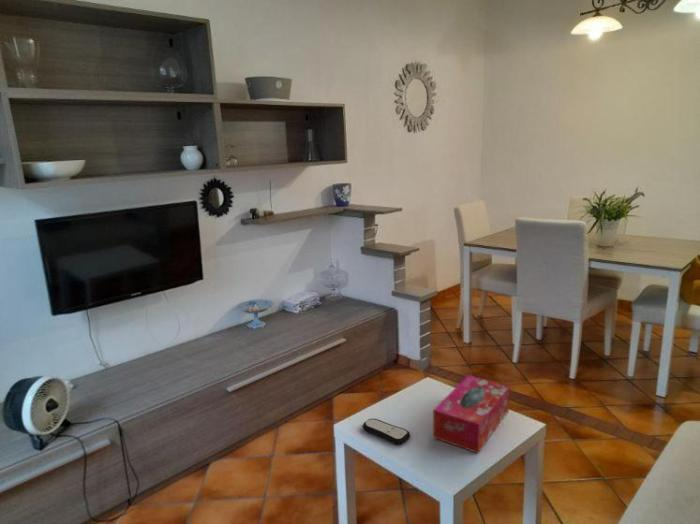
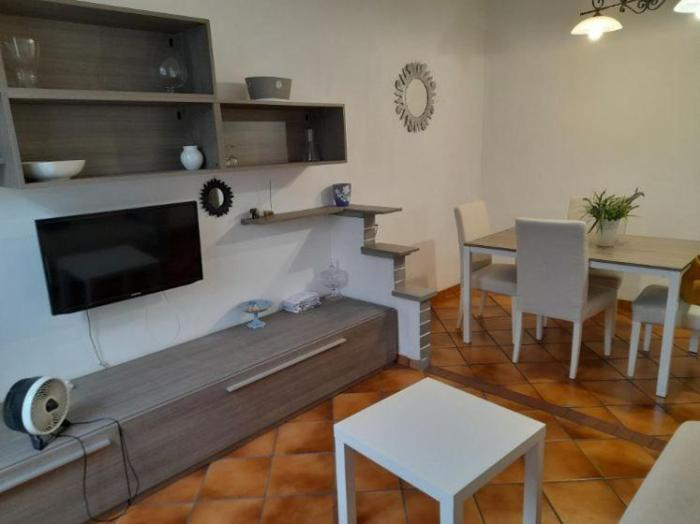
- tissue box (472, 410)
- remote control (385, 430)
